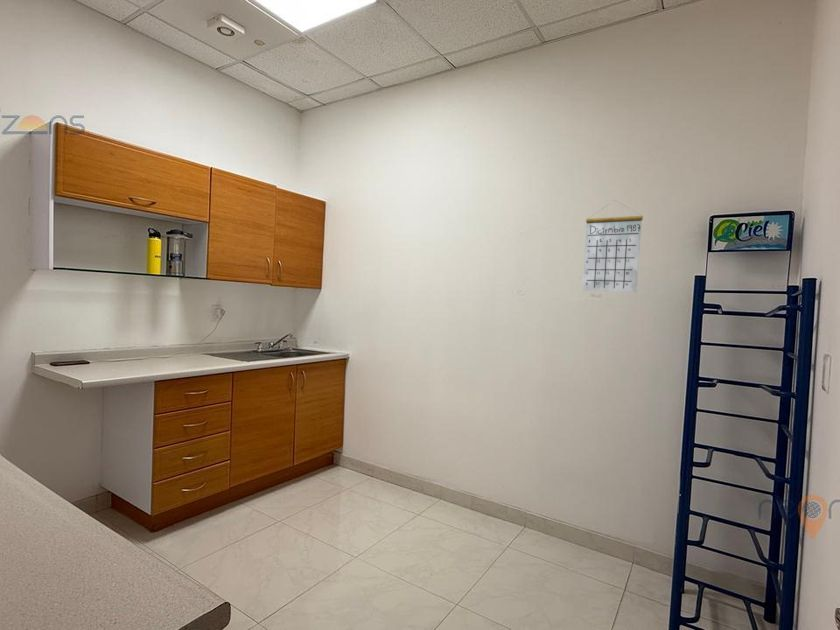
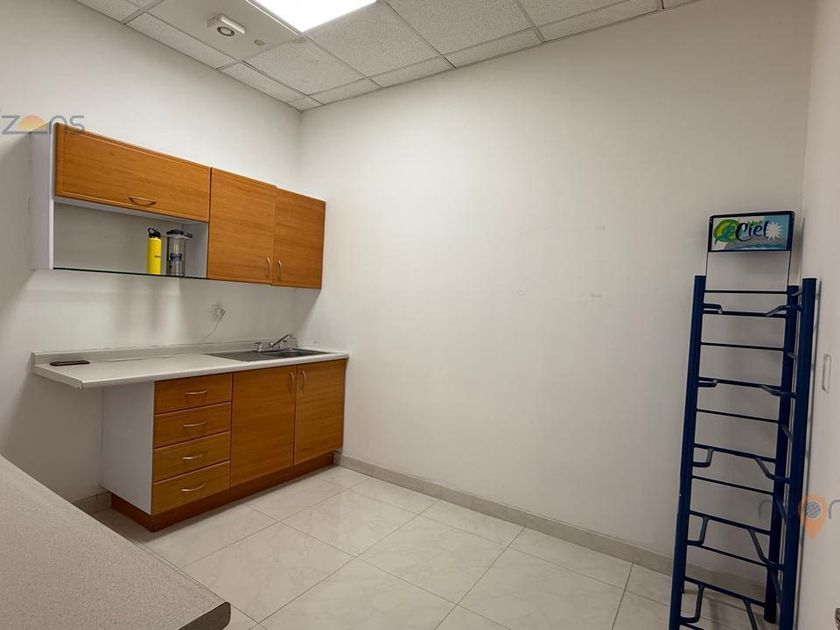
- calendar (611, 245)
